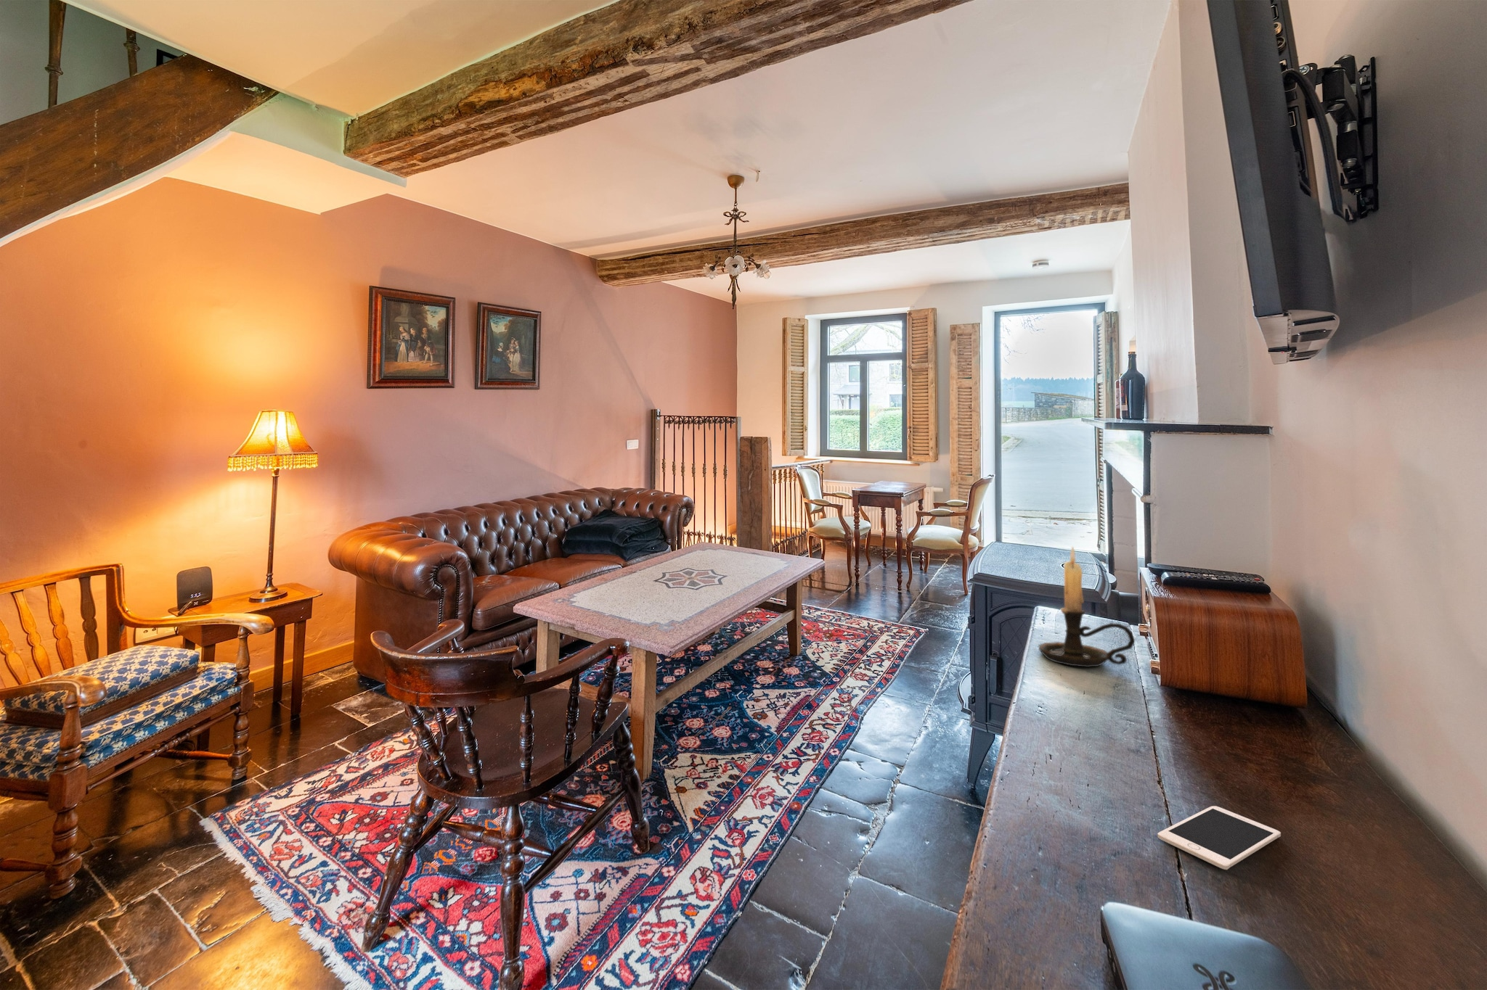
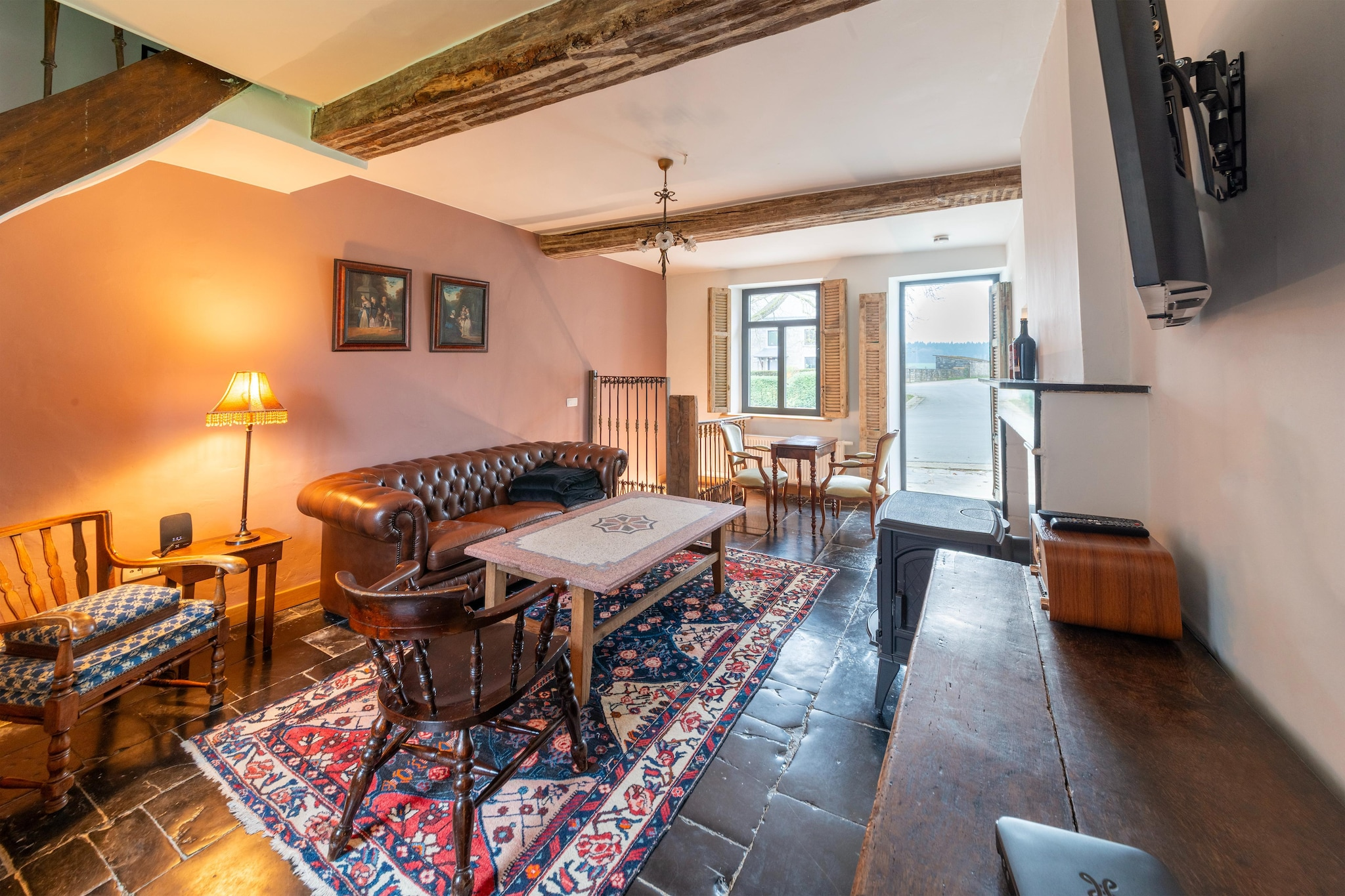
- cell phone (1219, 835)
- candle holder (1083, 602)
